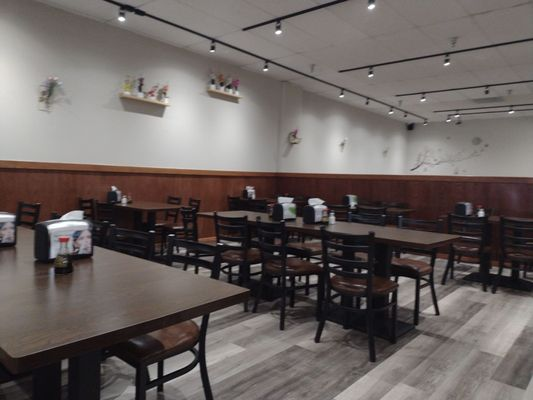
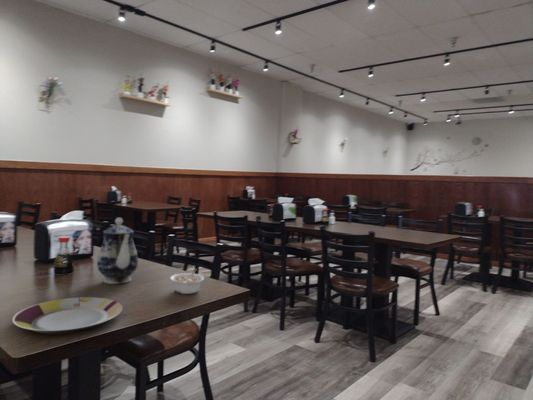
+ legume (186, 282)
+ plate (70, 315)
+ teapot (118, 249)
